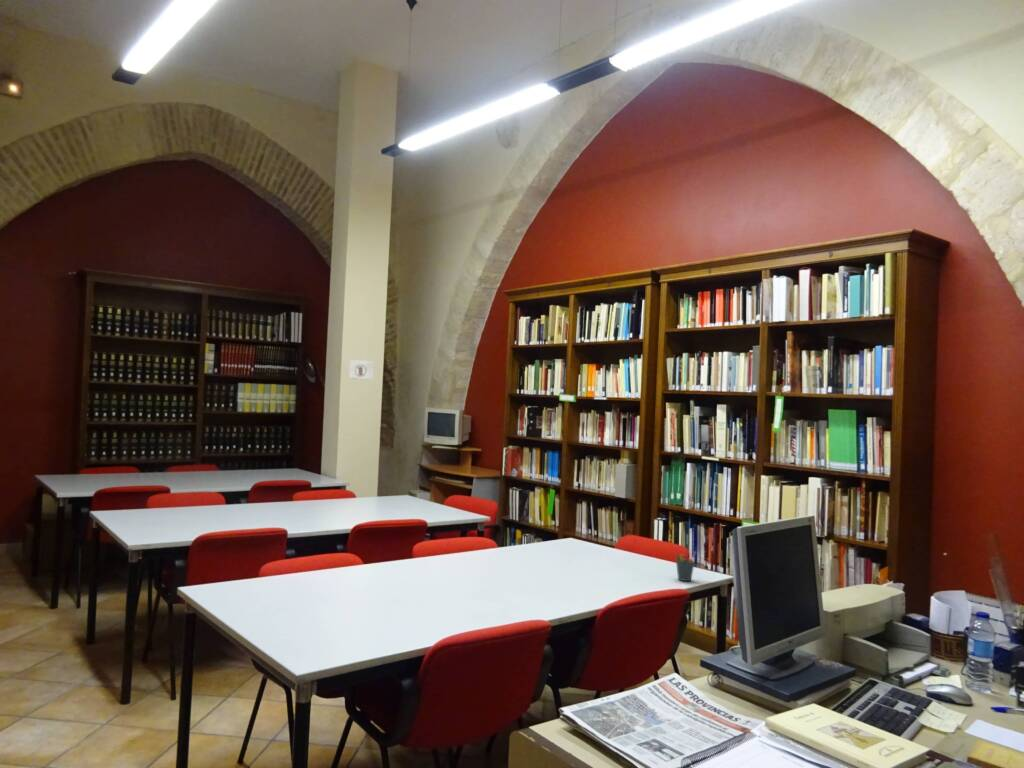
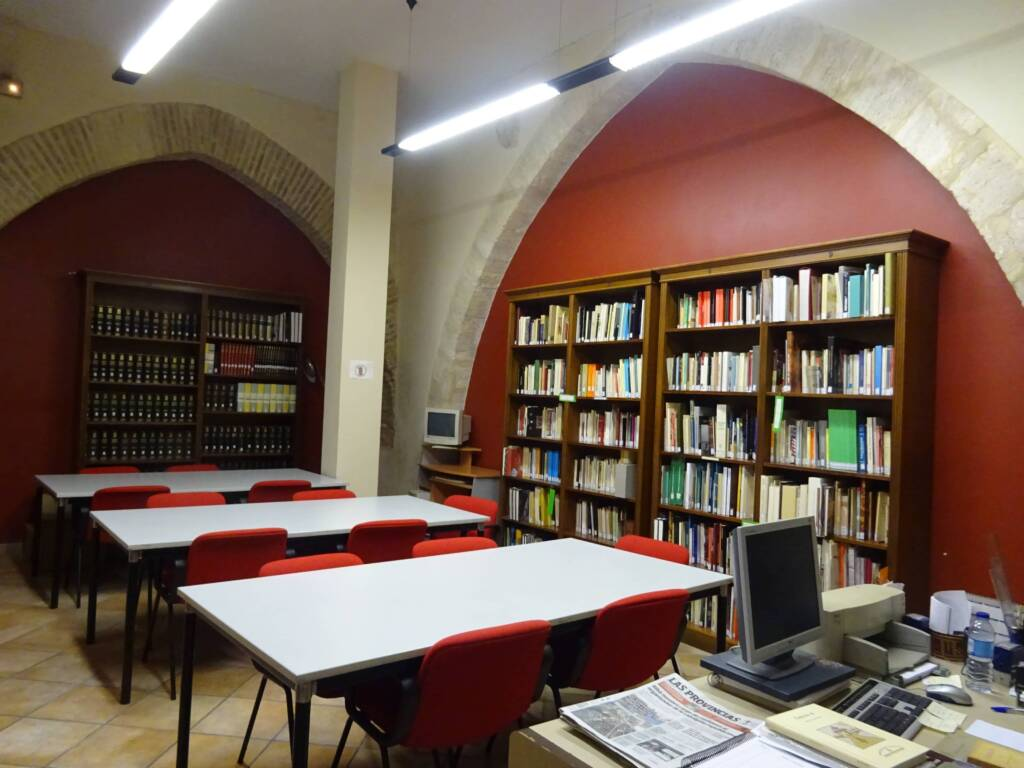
- pen holder (684, 565)
